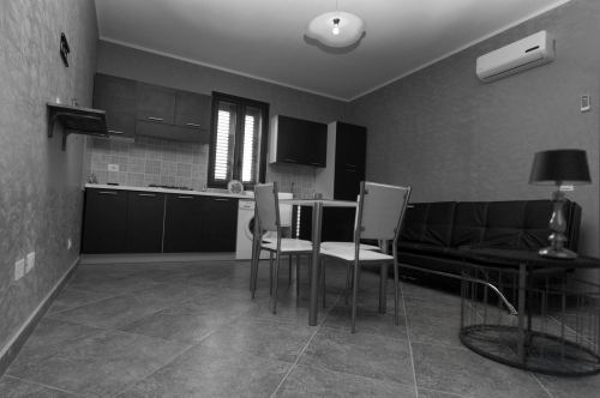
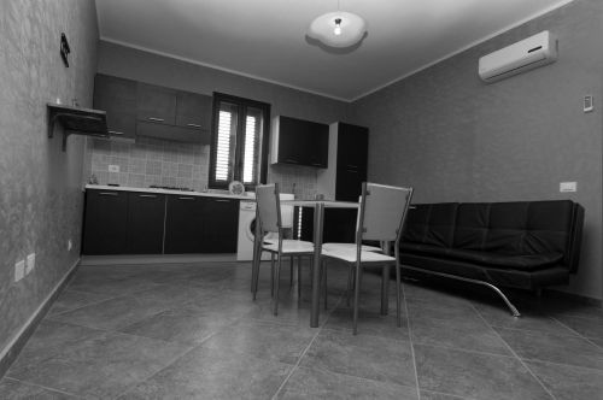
- table lamp (558, 205)
- side table (528, 300)
